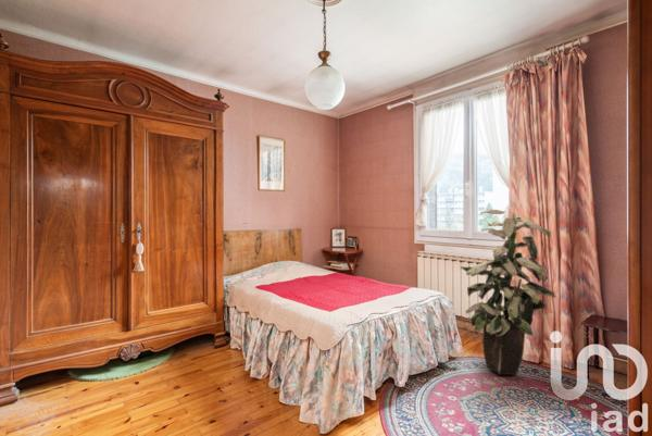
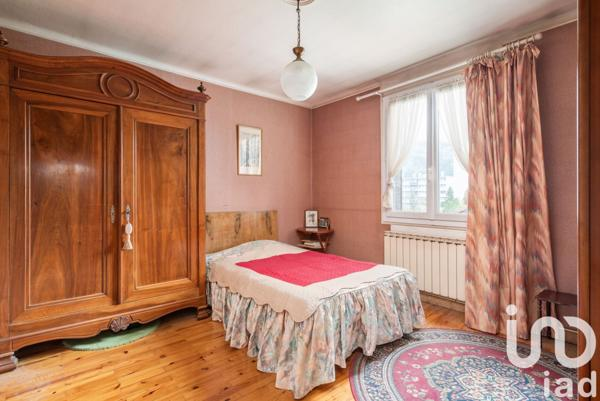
- indoor plant (502, 288)
